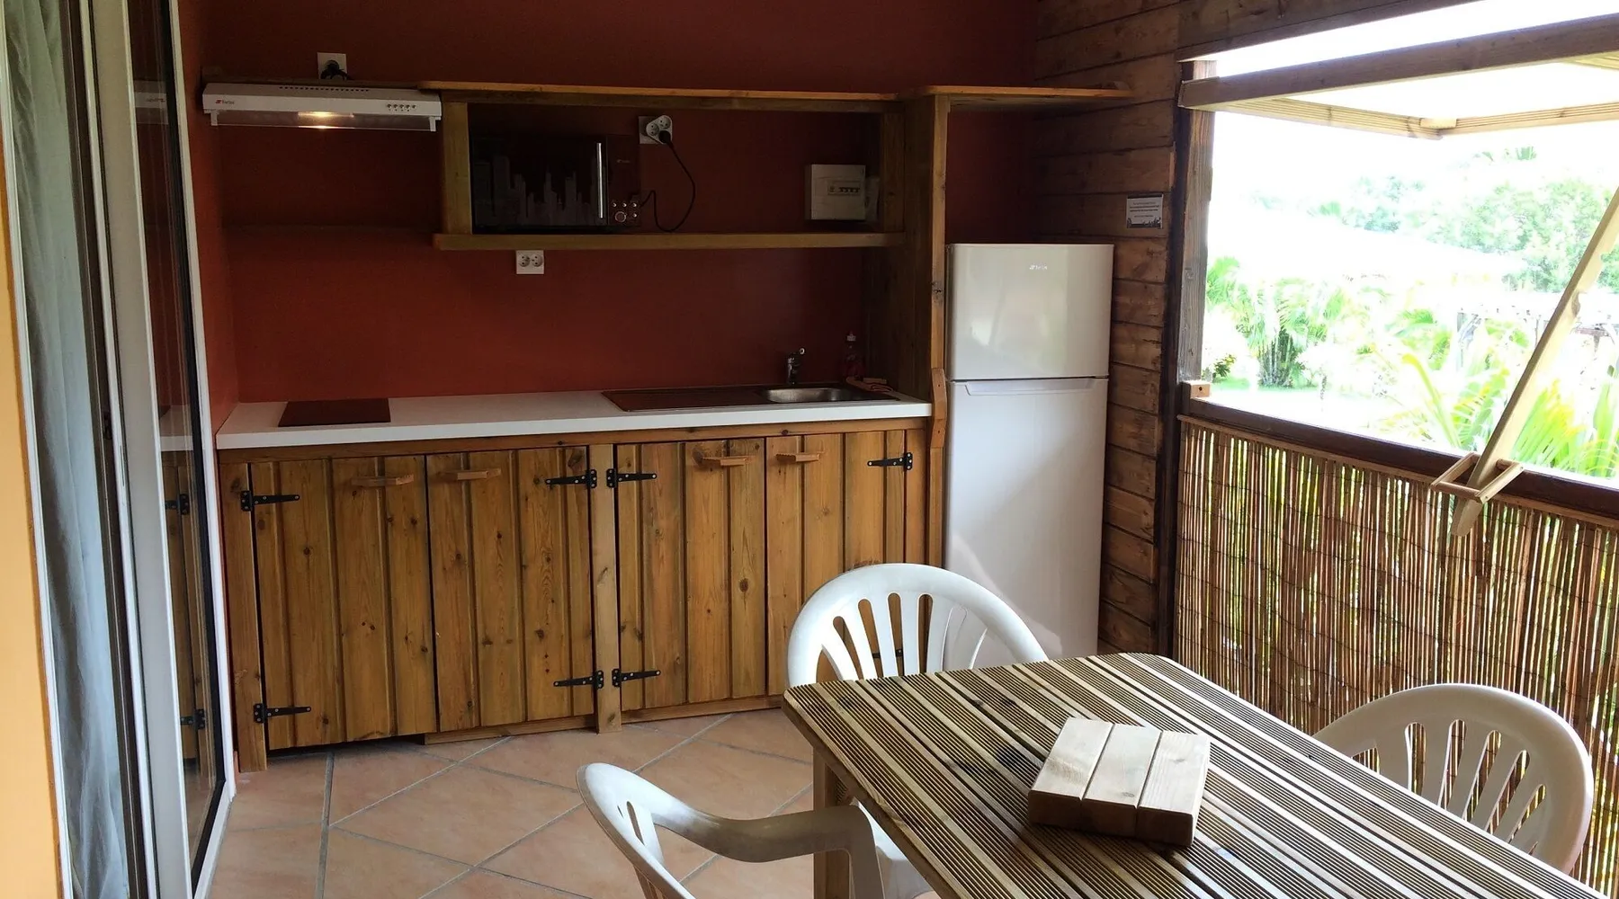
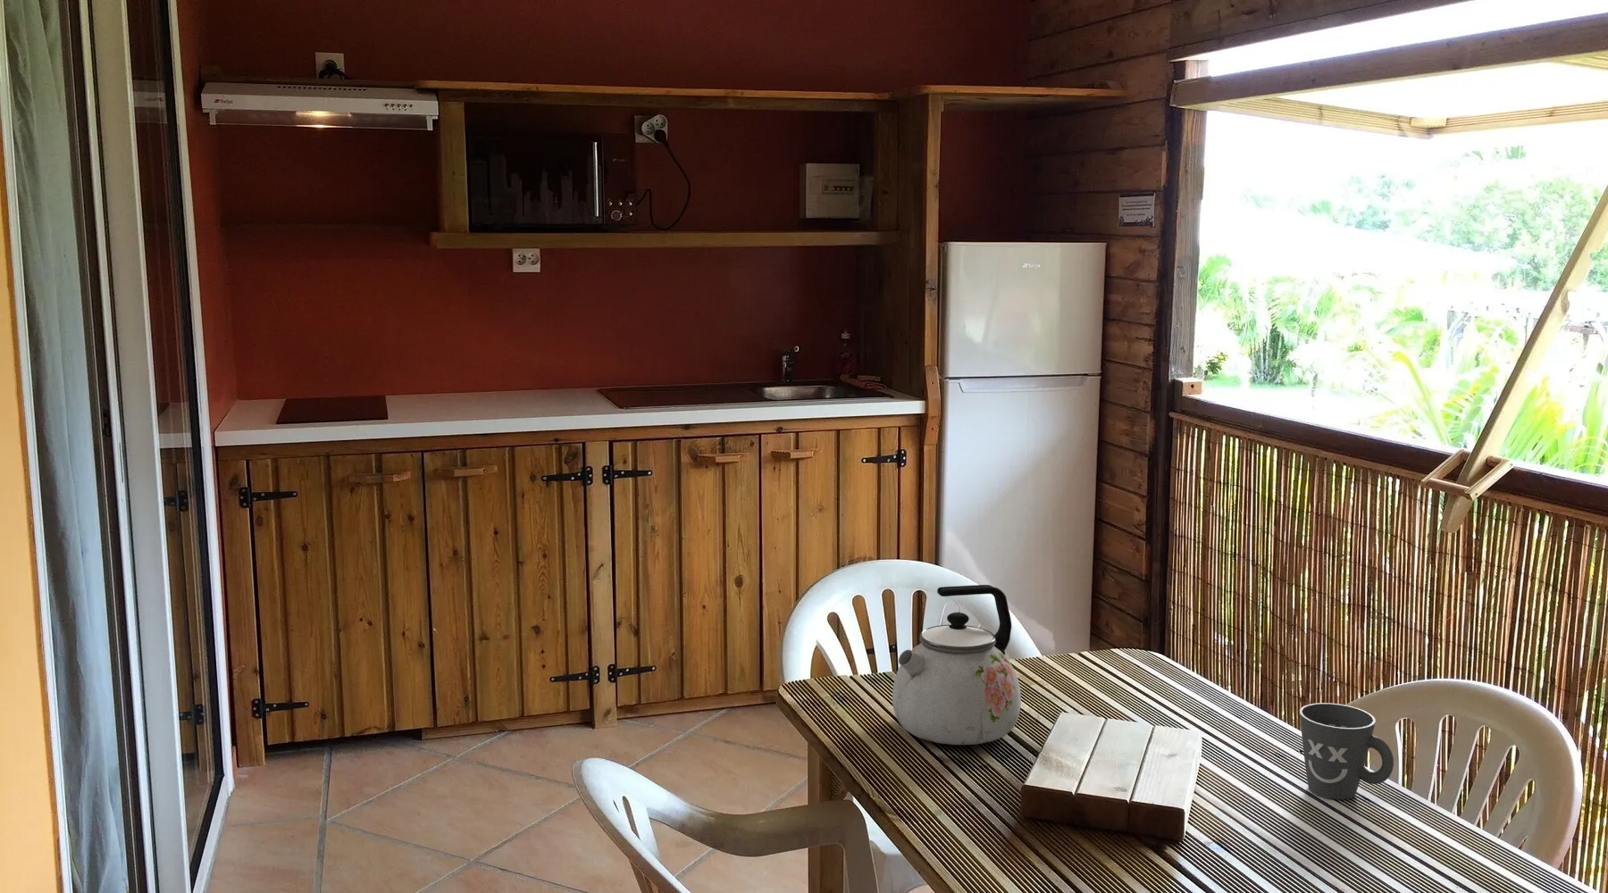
+ mug (1344, 756)
+ kettle (956, 659)
